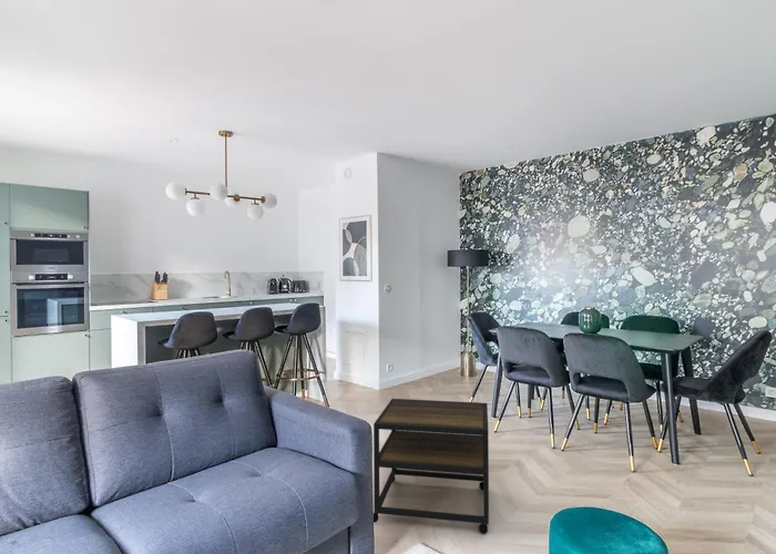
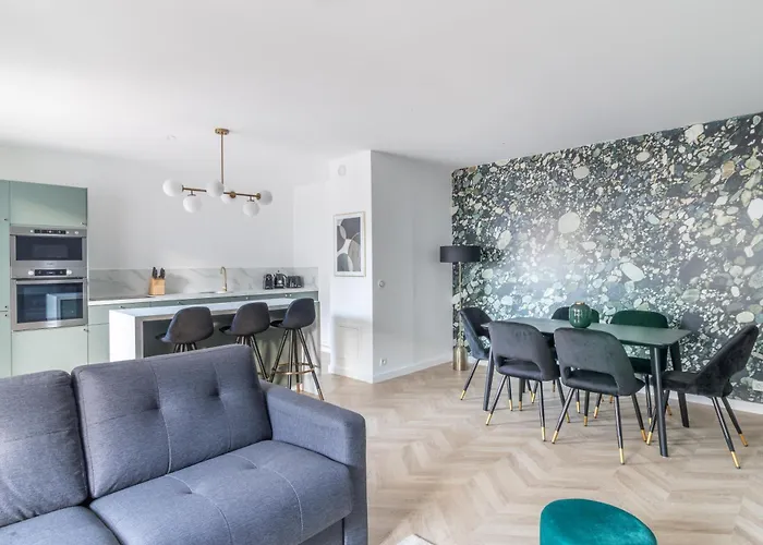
- side table (432, 458)
